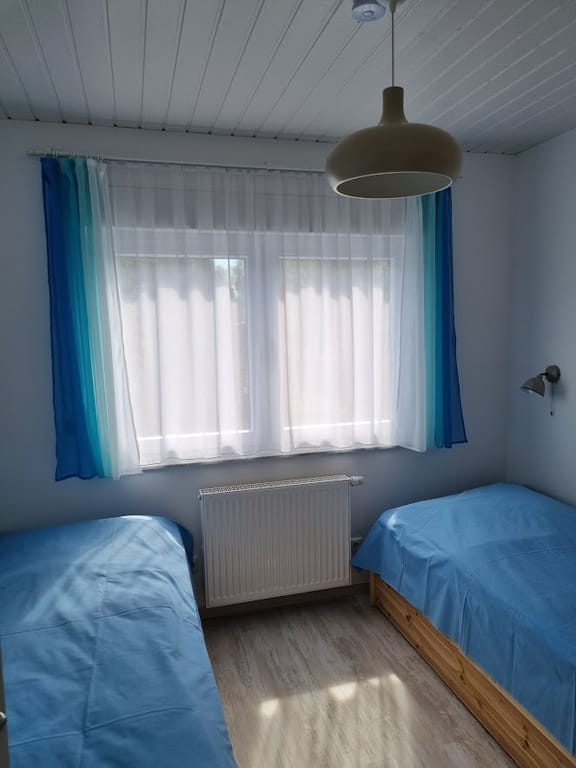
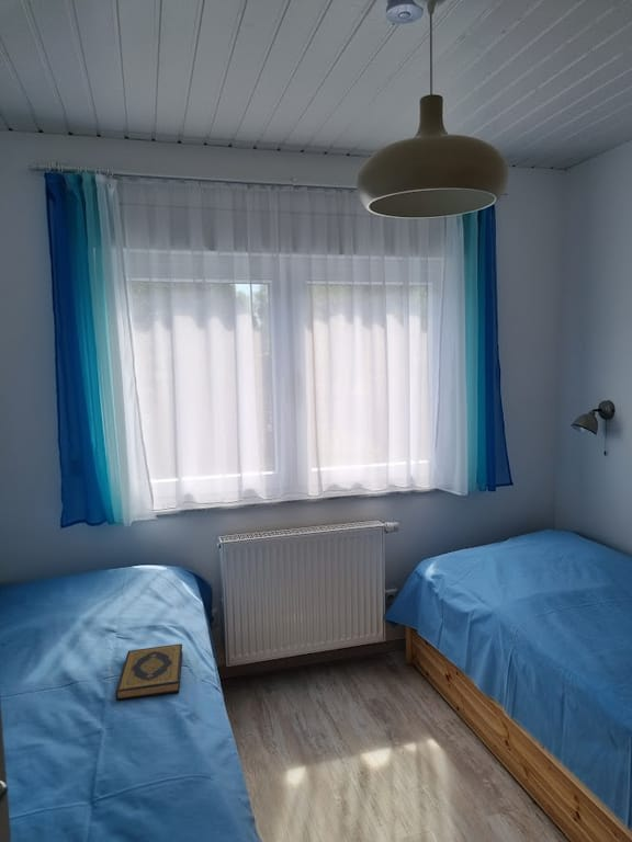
+ hardback book (151, 670)
